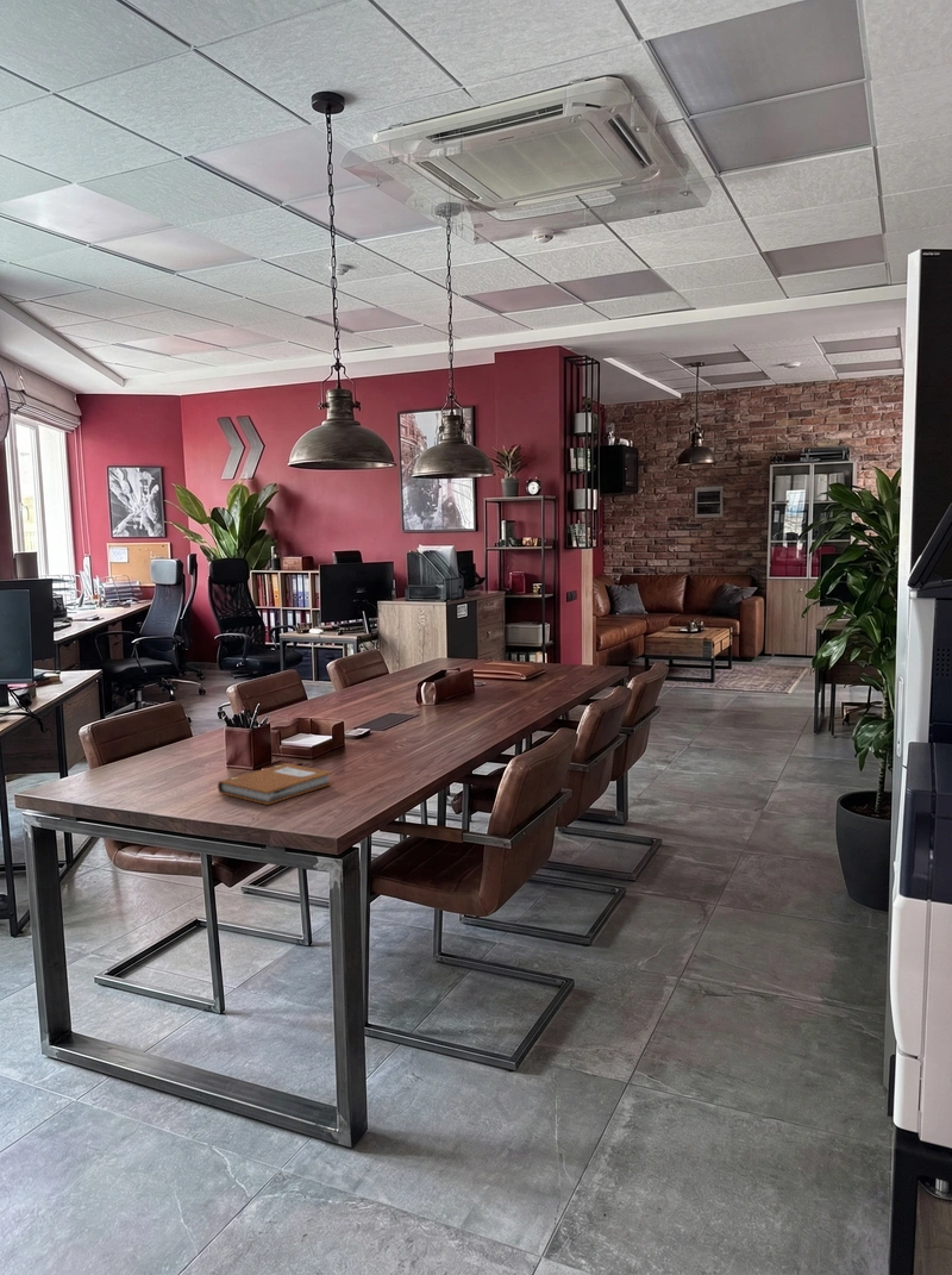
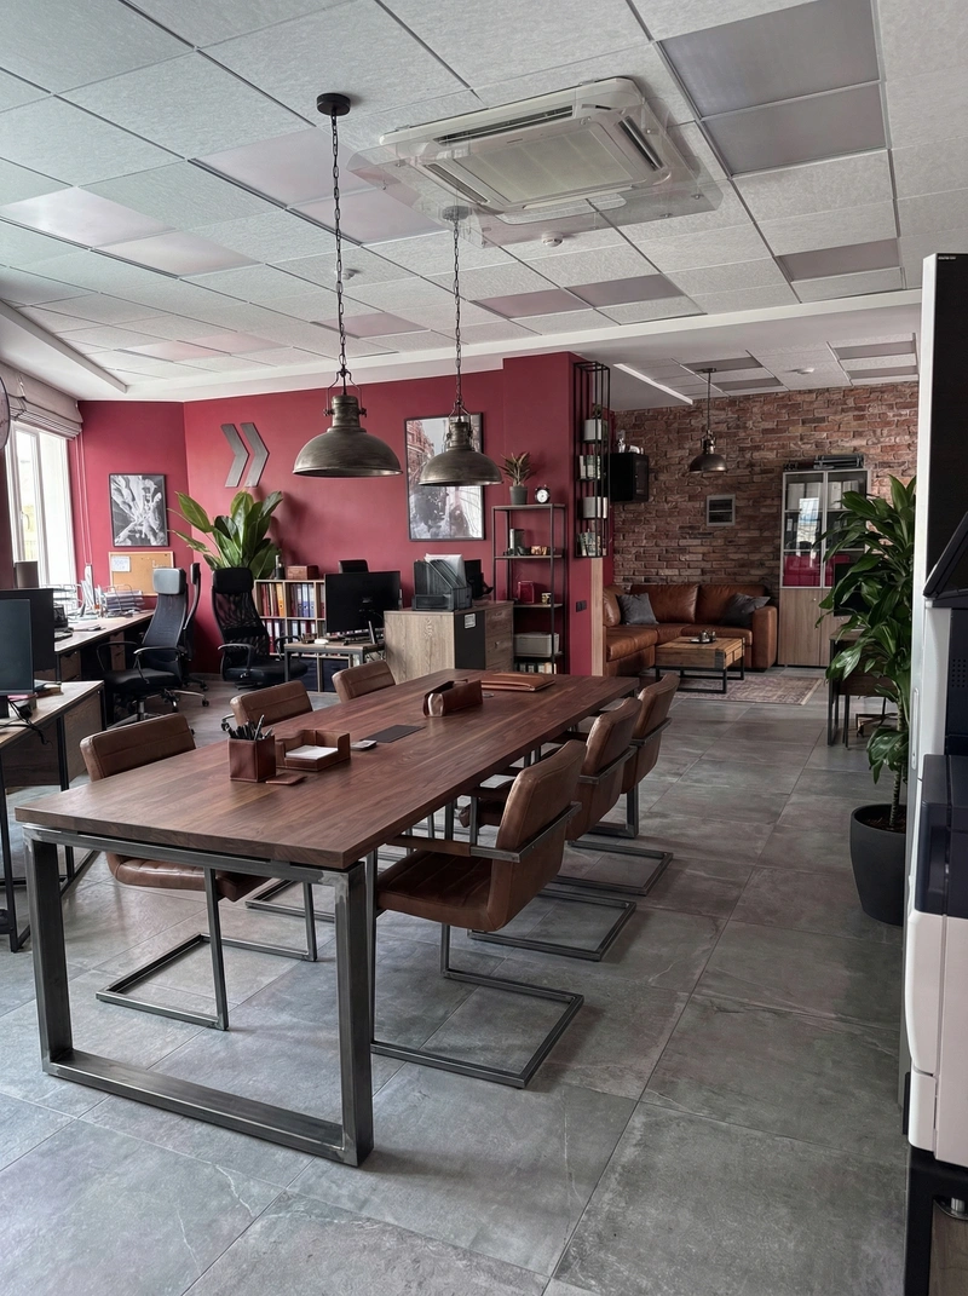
- notebook (277, 781)
